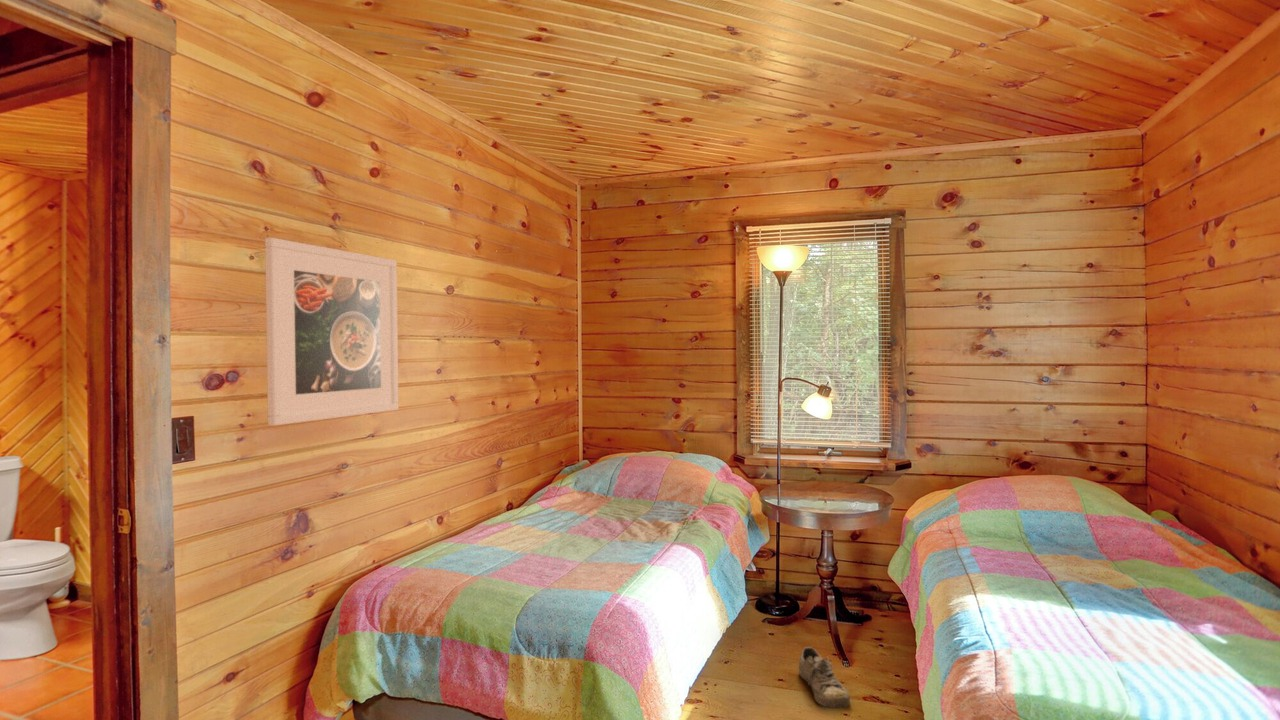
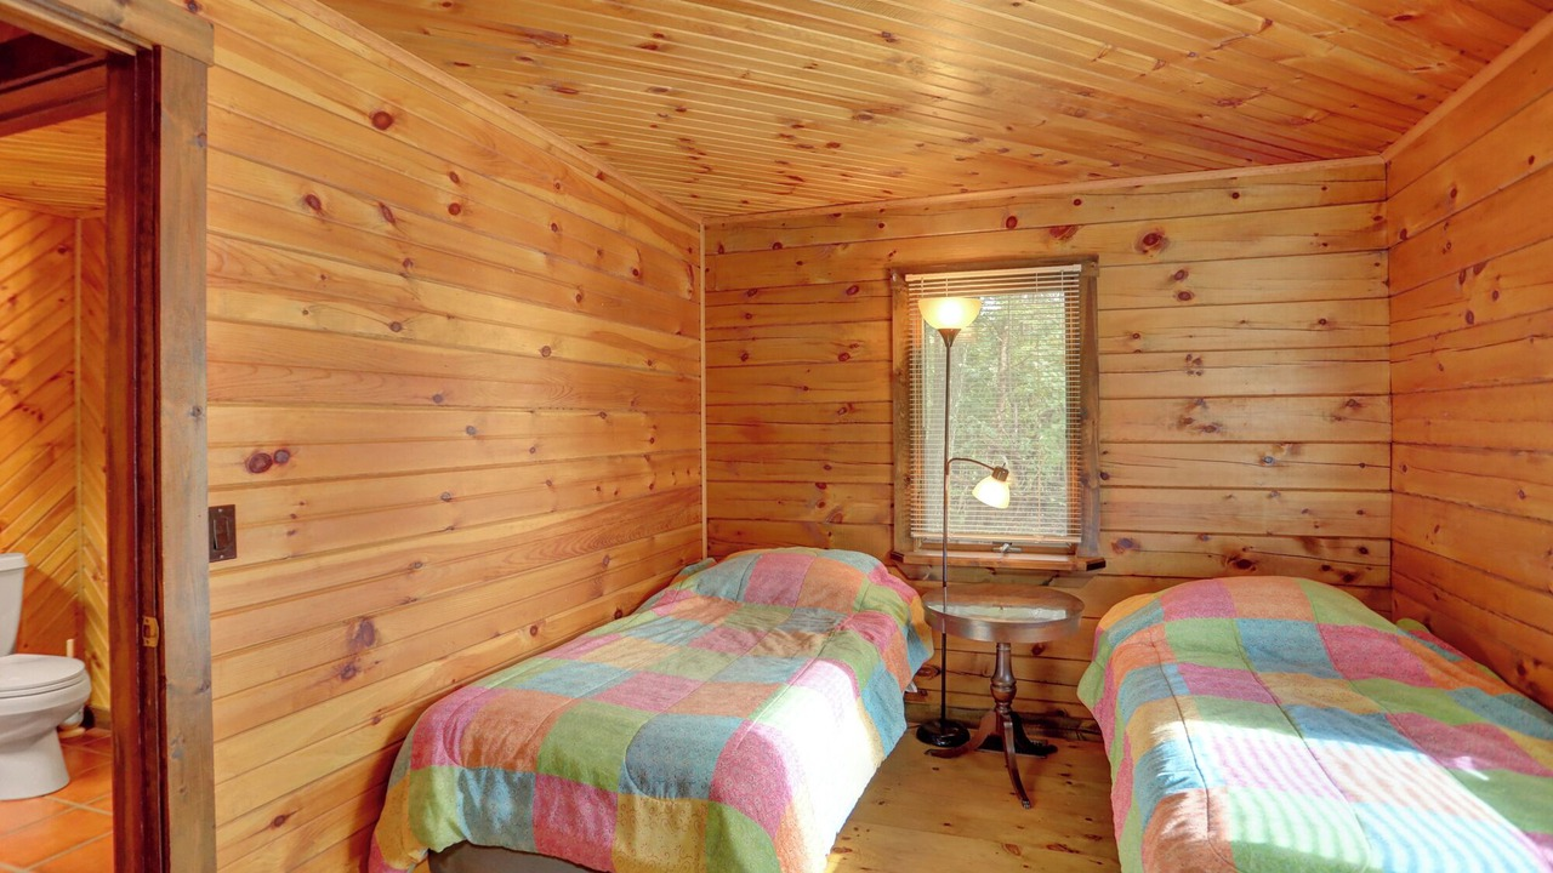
- shoe (824, 672)
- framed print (339, 333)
